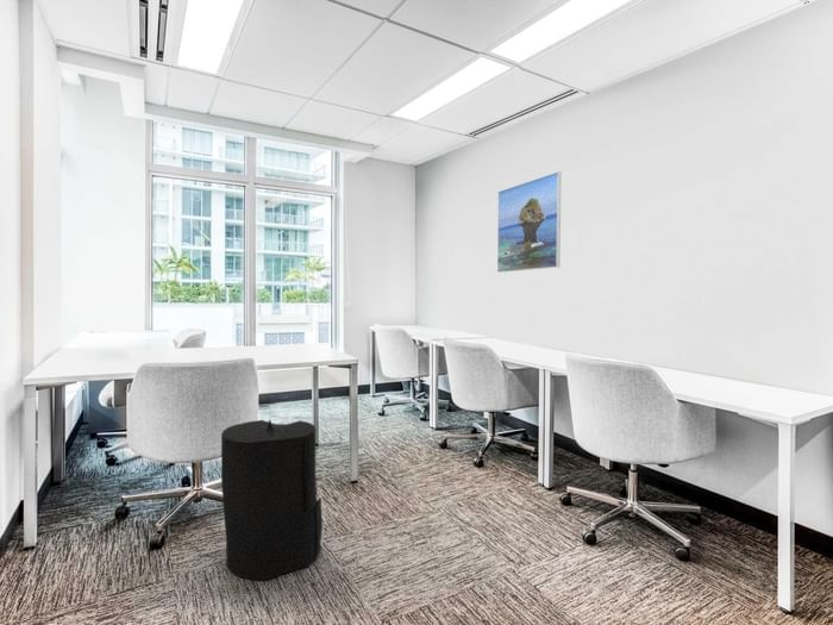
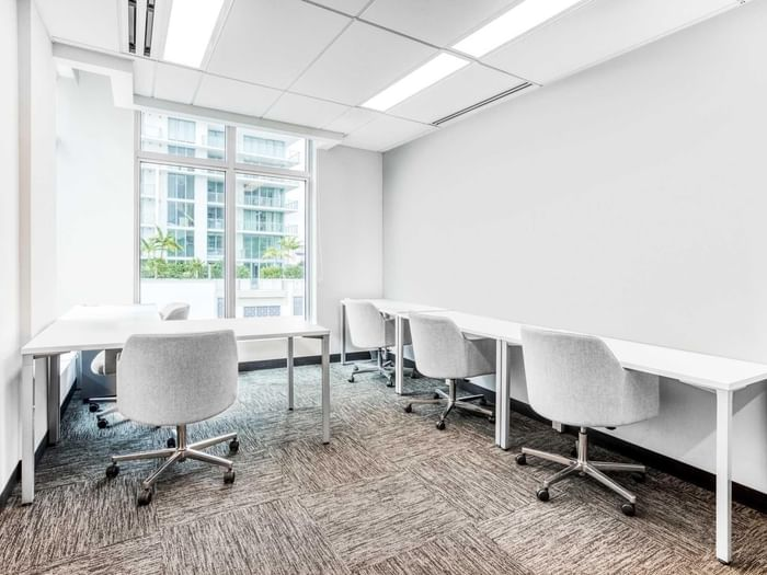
- trash can (270, 487)
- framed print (526, 226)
